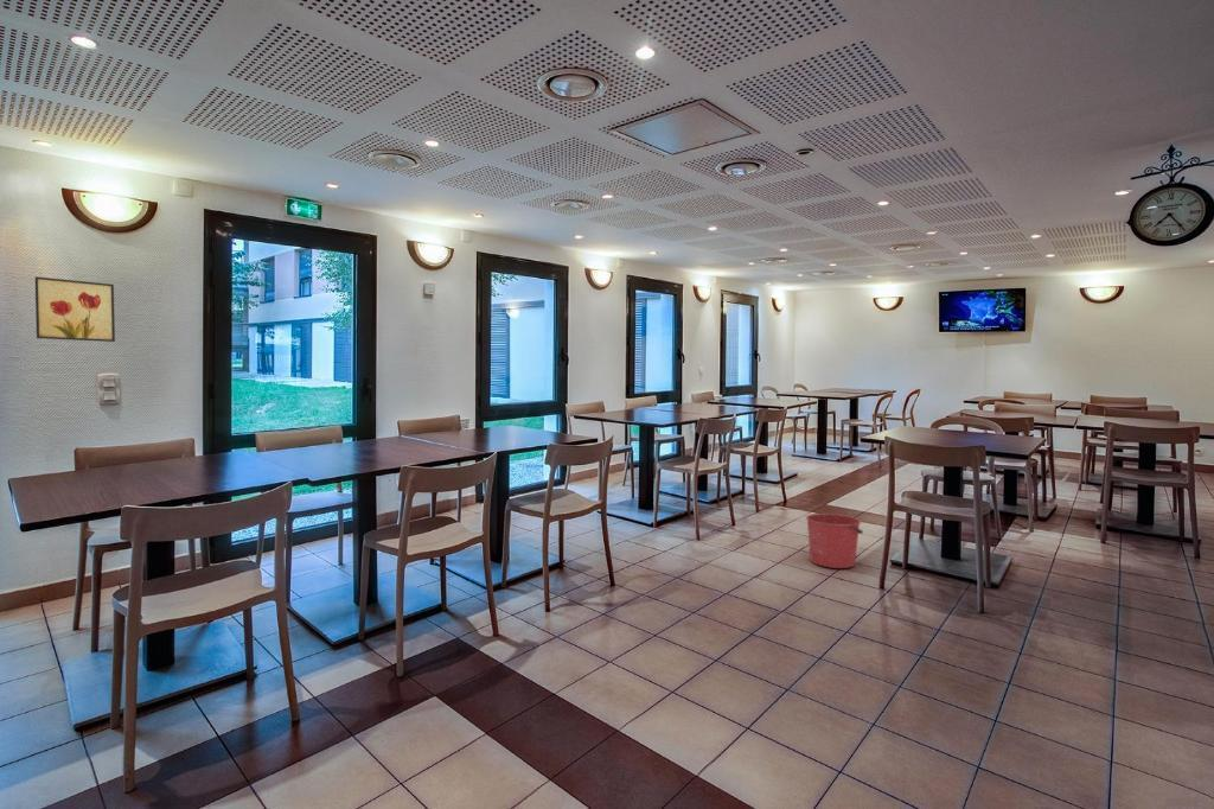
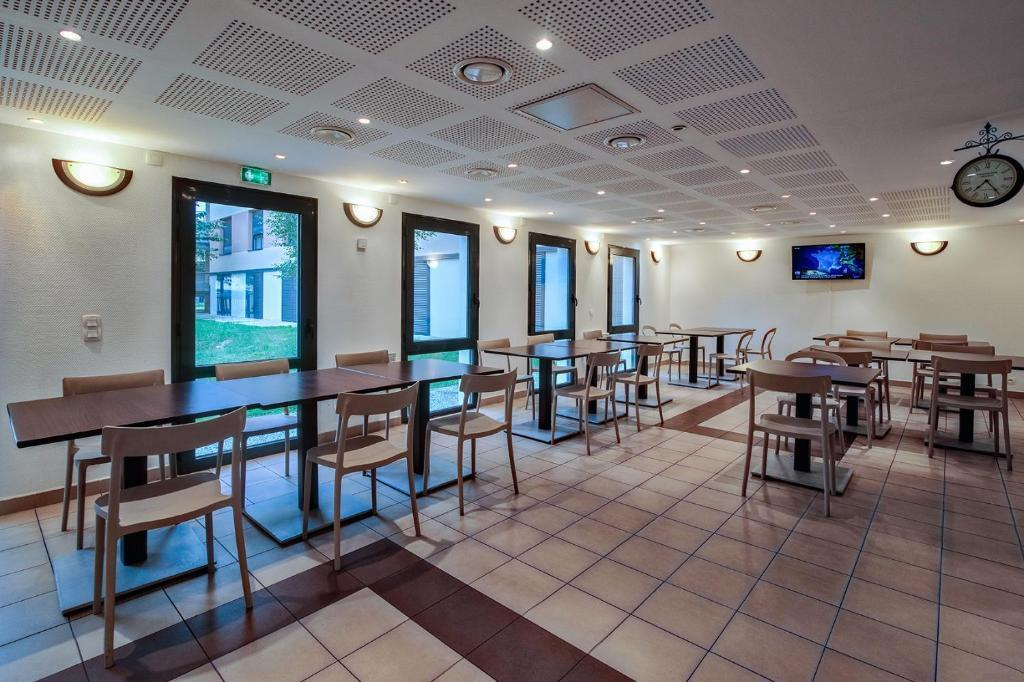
- bucket (832, 540)
- wall art (76, 310)
